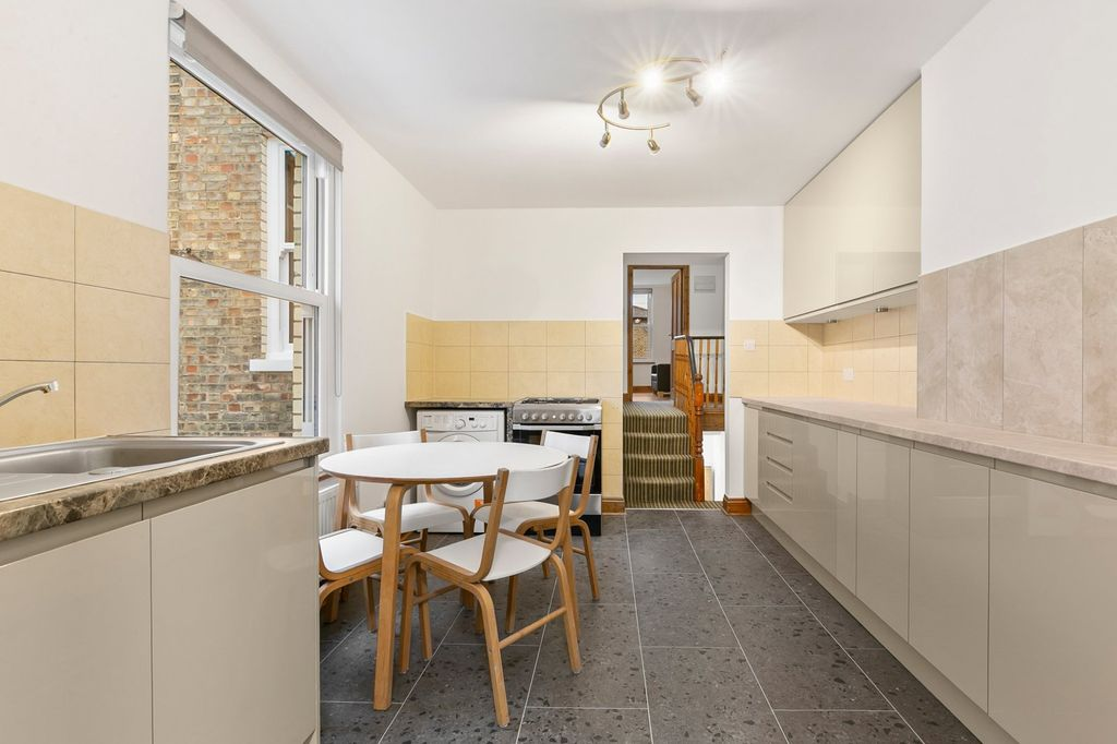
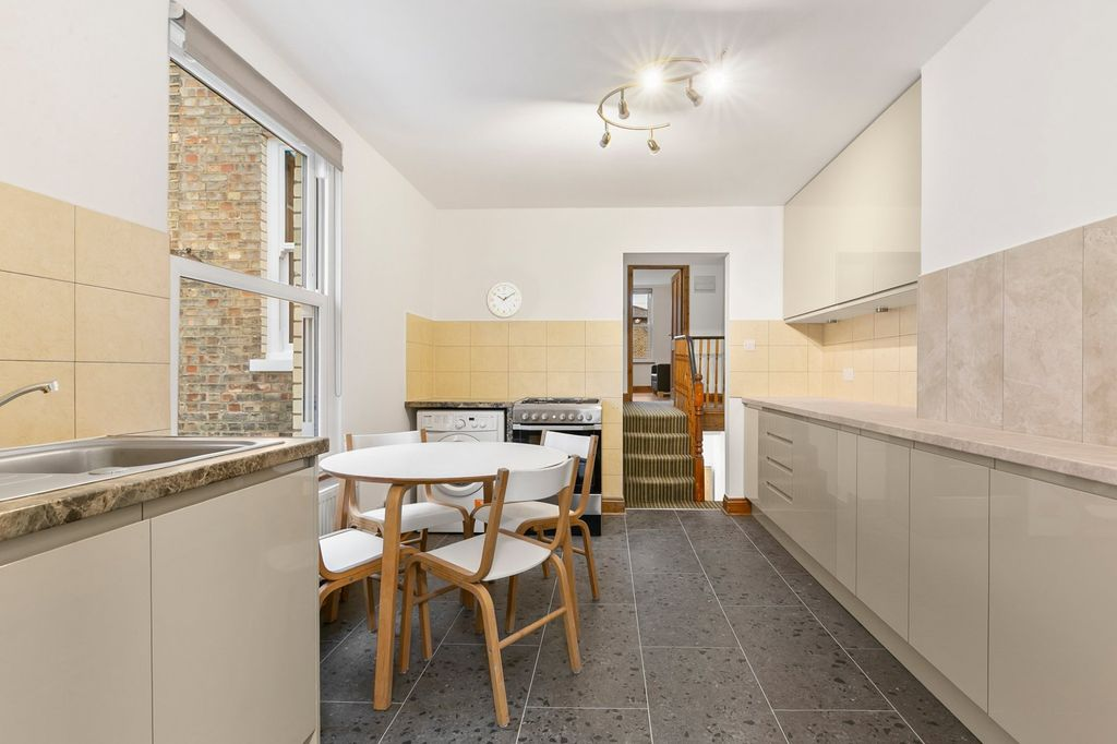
+ wall clock (504, 299)
